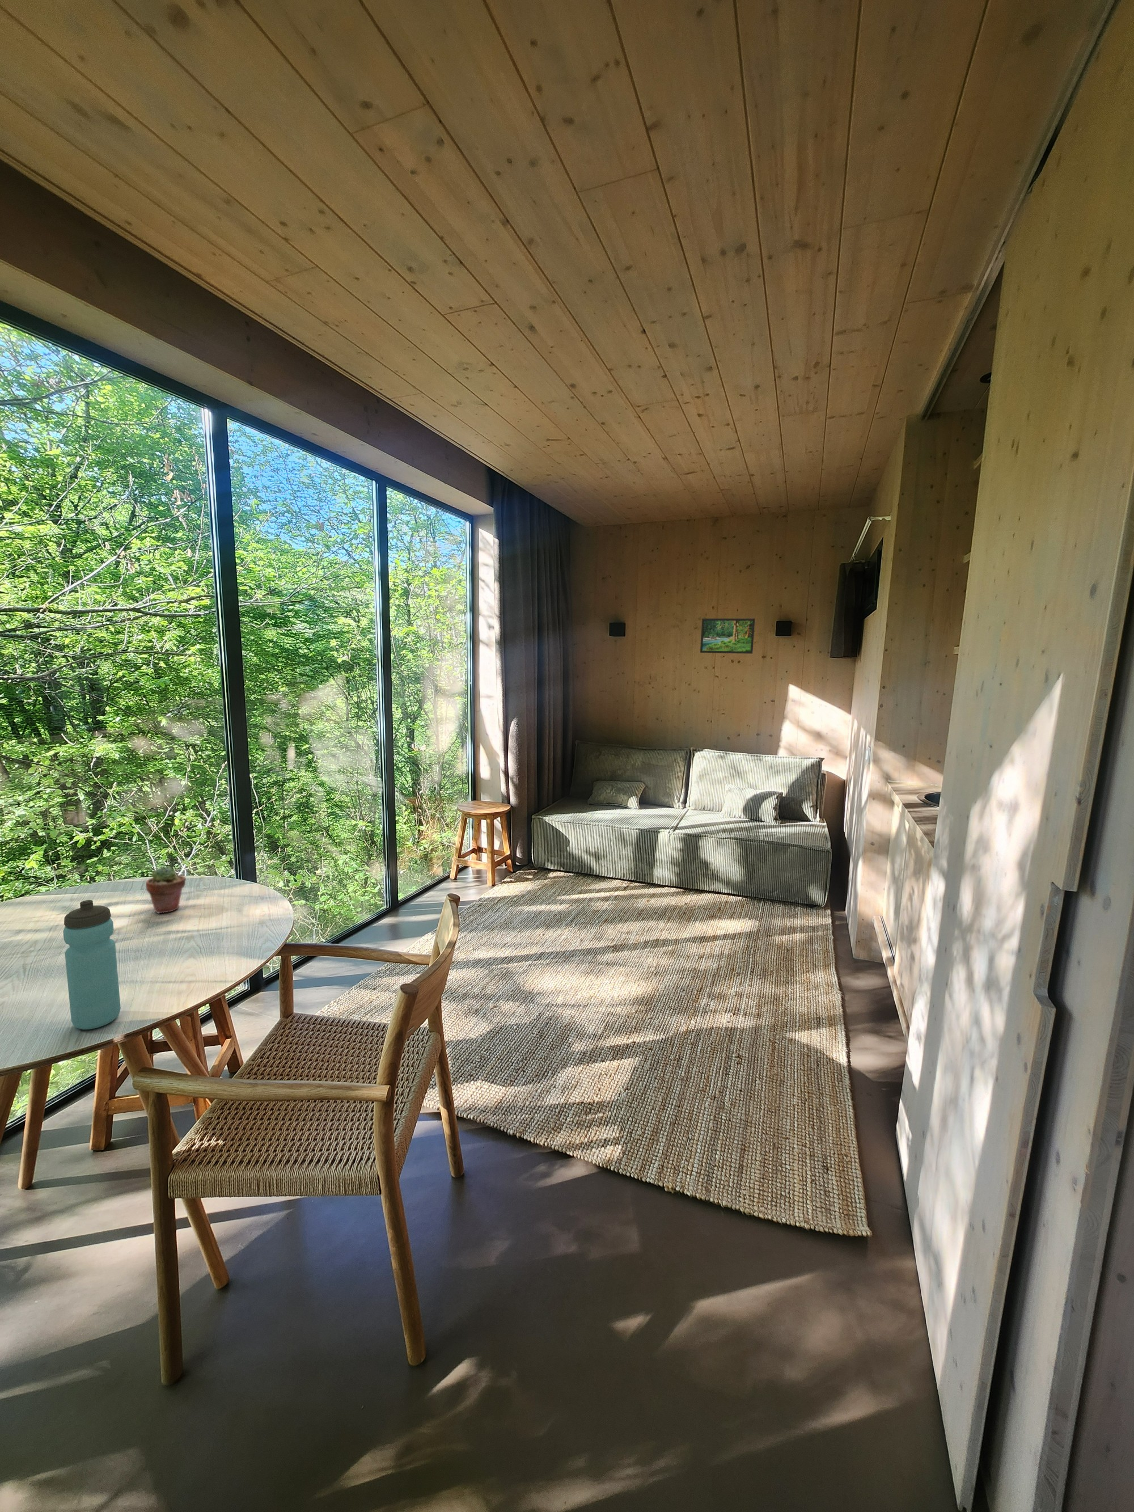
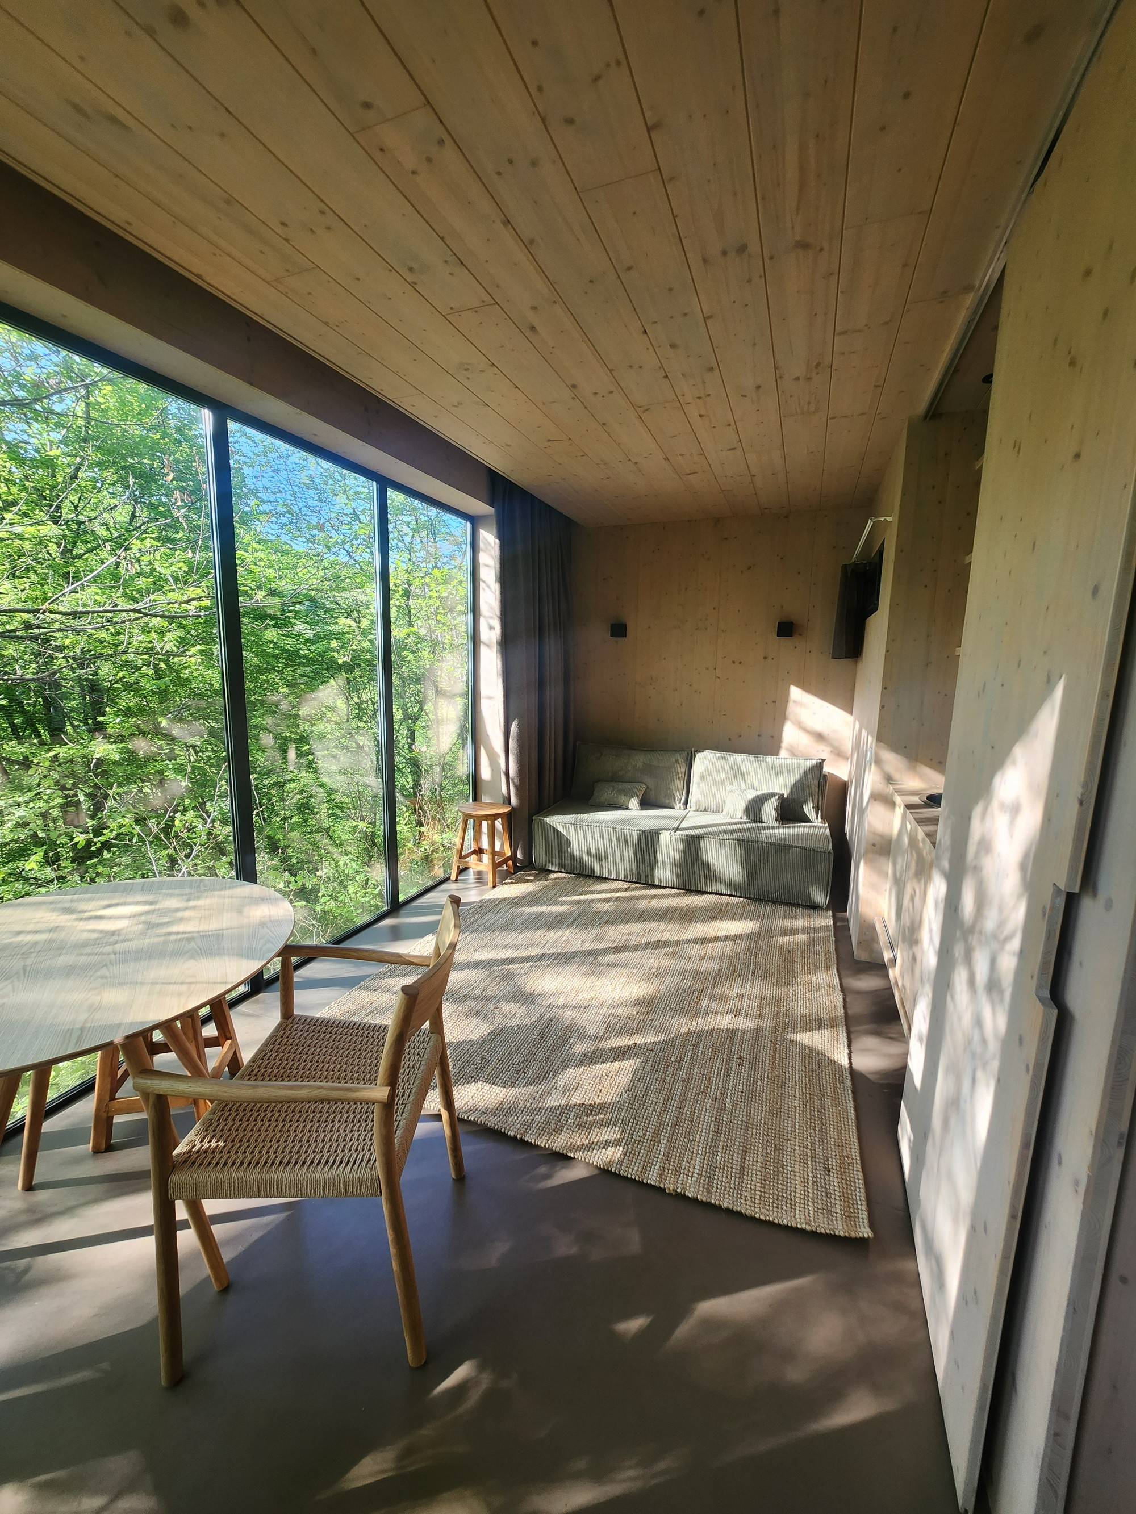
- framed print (727, 636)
- potted succulent (166, 888)
- water bottle (92, 962)
